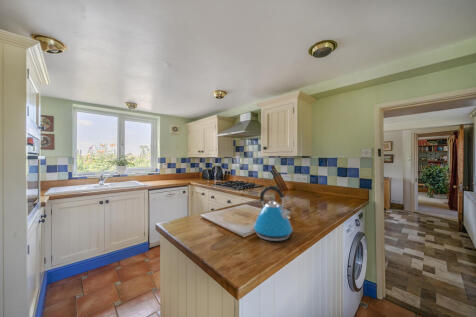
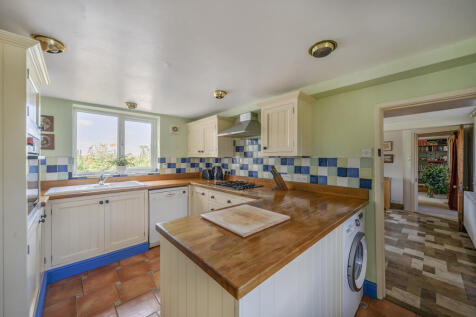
- kettle (271, 209)
